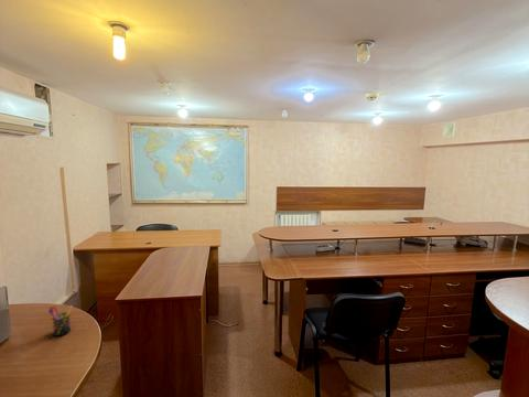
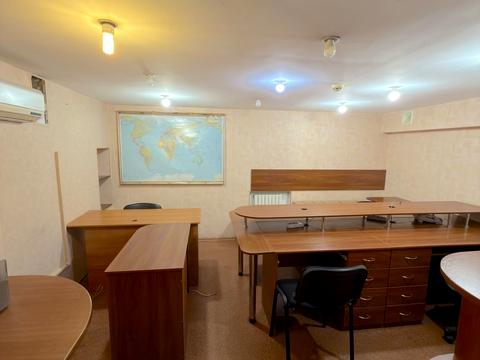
- pen holder (60, 319)
